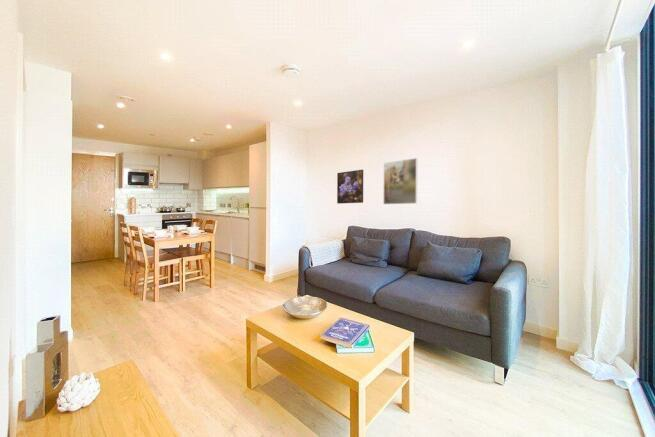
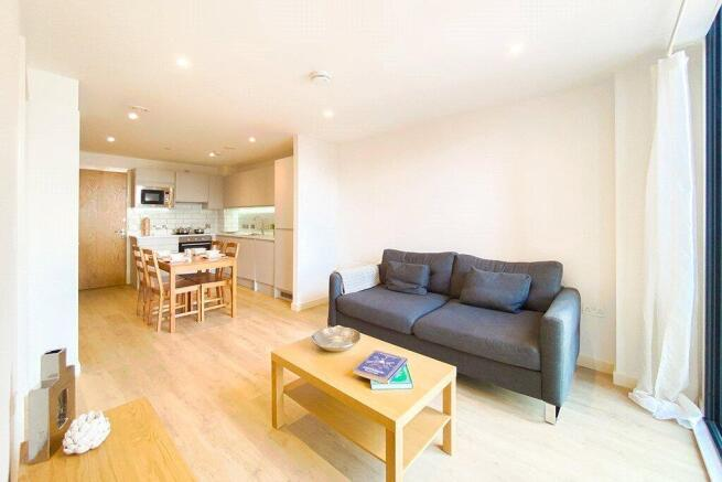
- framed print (399, 182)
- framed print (349, 187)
